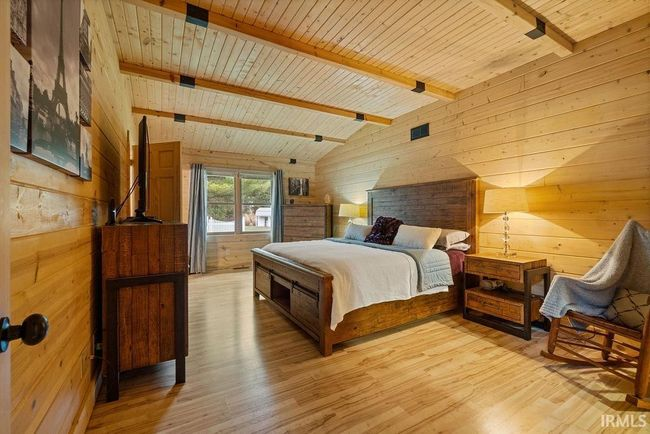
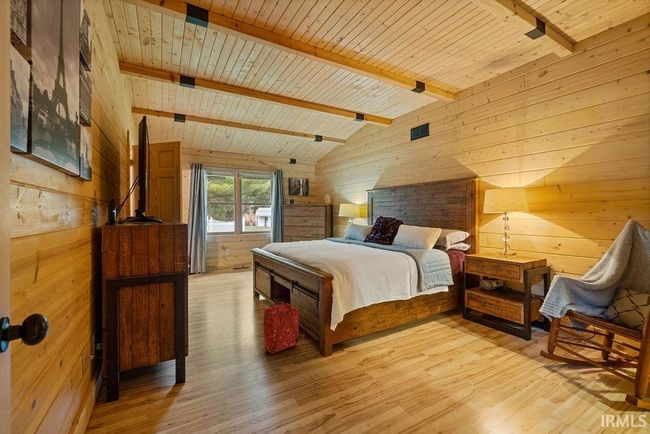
+ backpack (283, 325)
